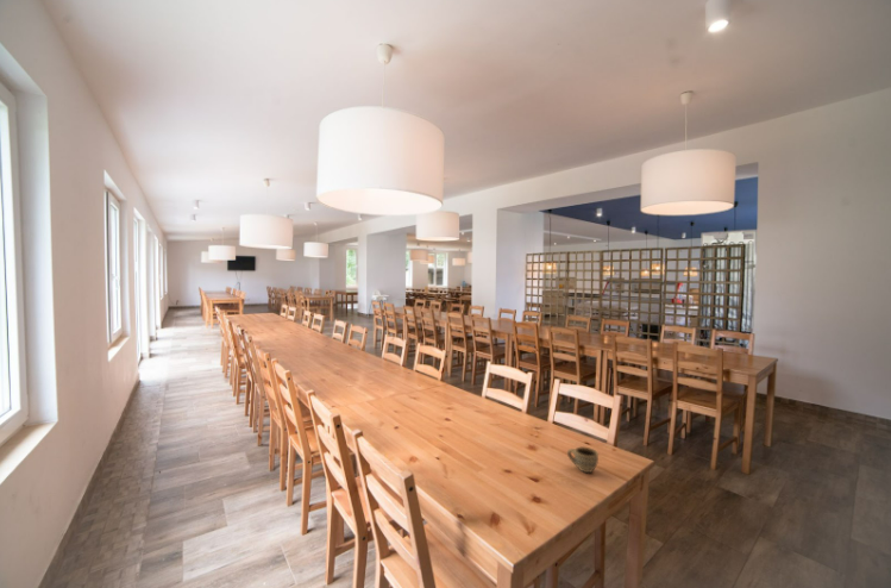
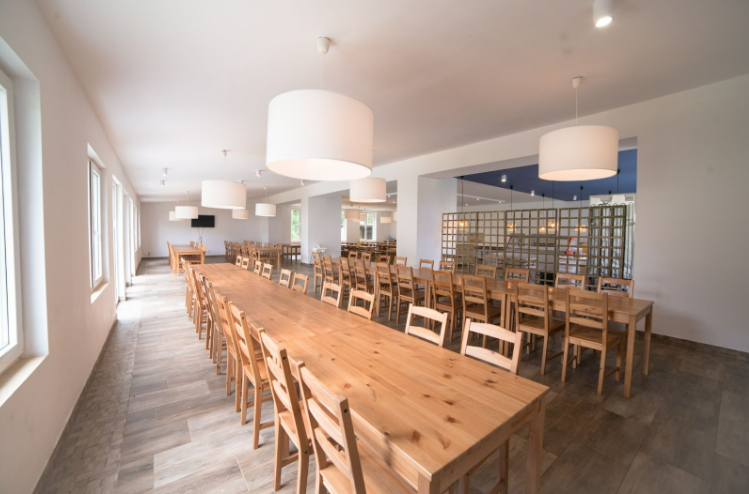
- cup (582, 458)
